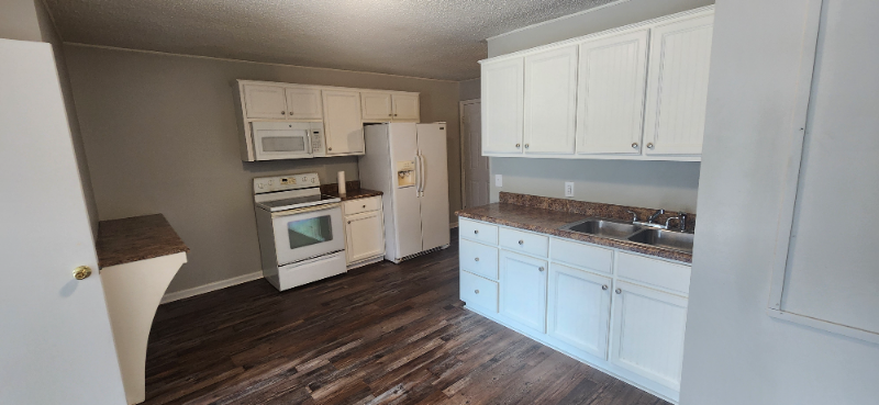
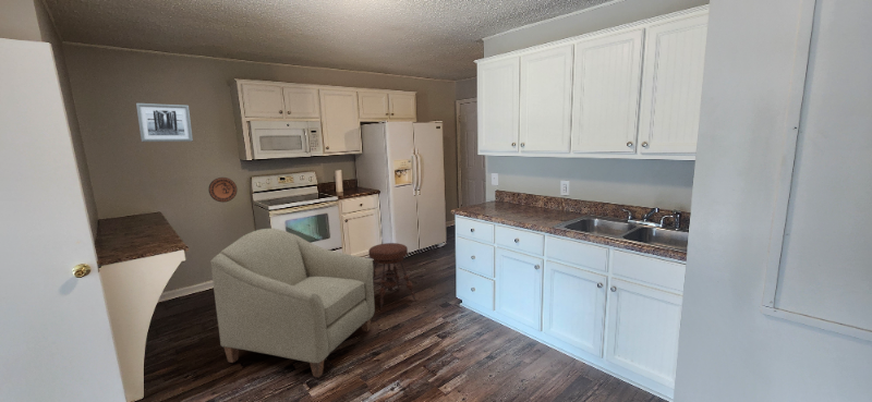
+ stool (389, 272)
+ chair (302, 289)
+ decorative plate (222, 190)
+ wall art (165, 122)
